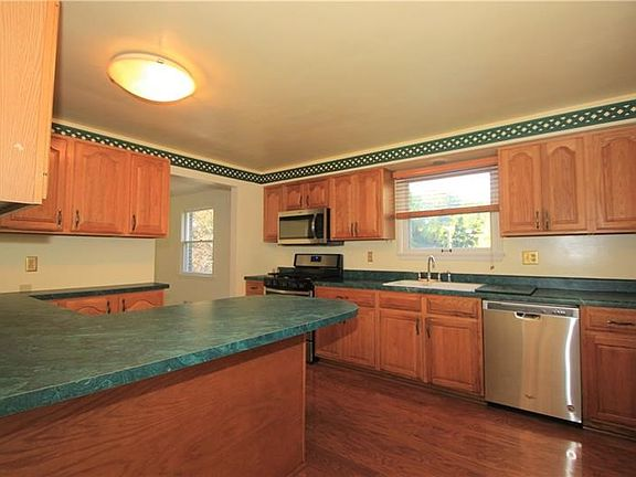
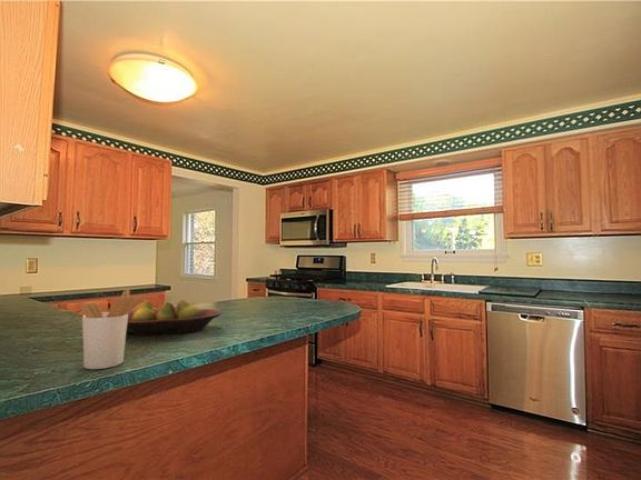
+ fruit bowl (162, 316)
+ utensil holder (112, 328)
